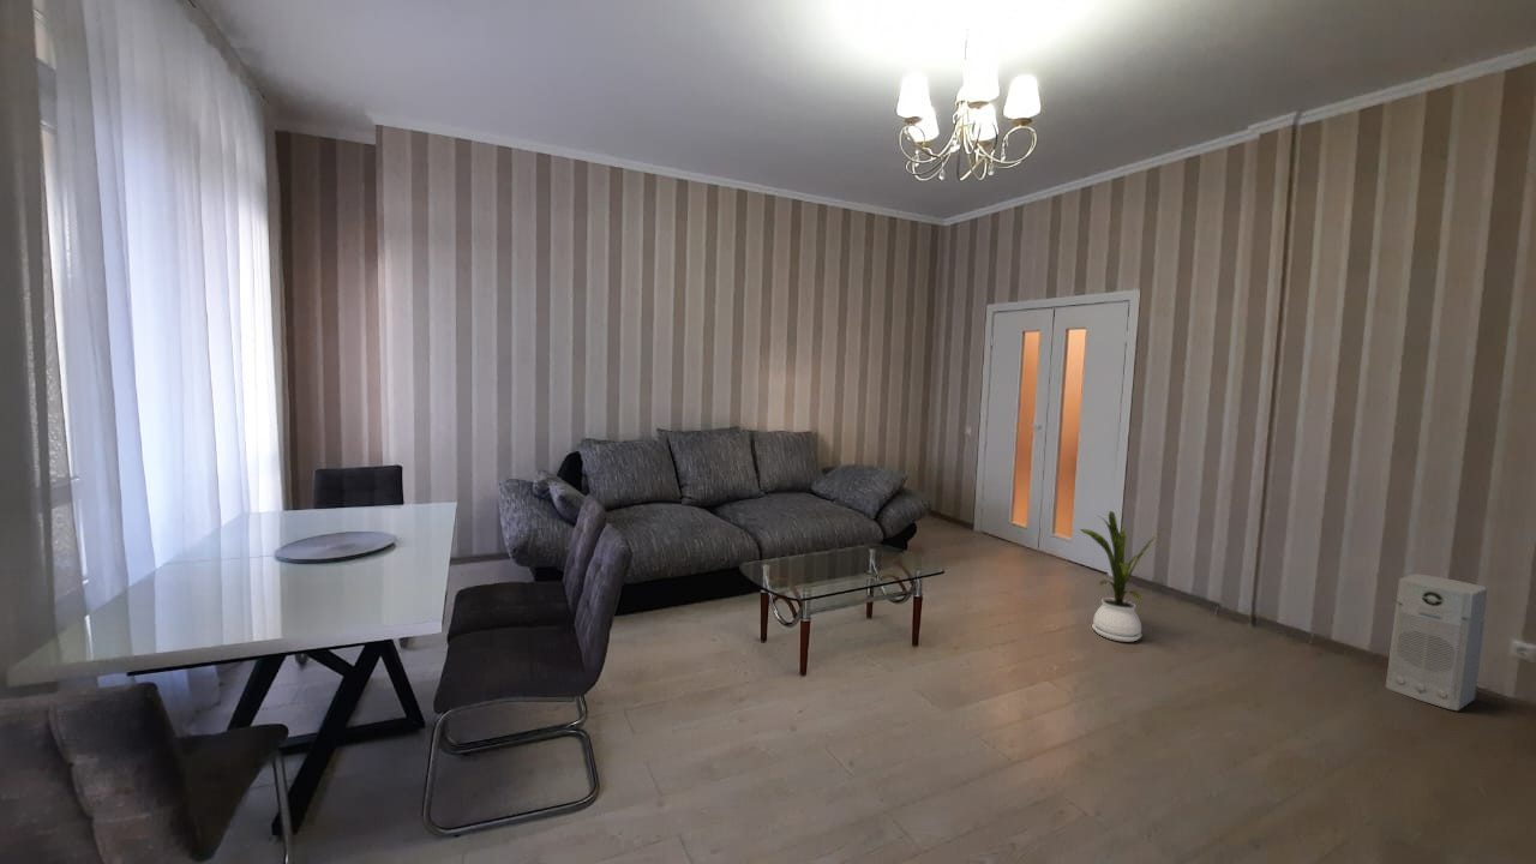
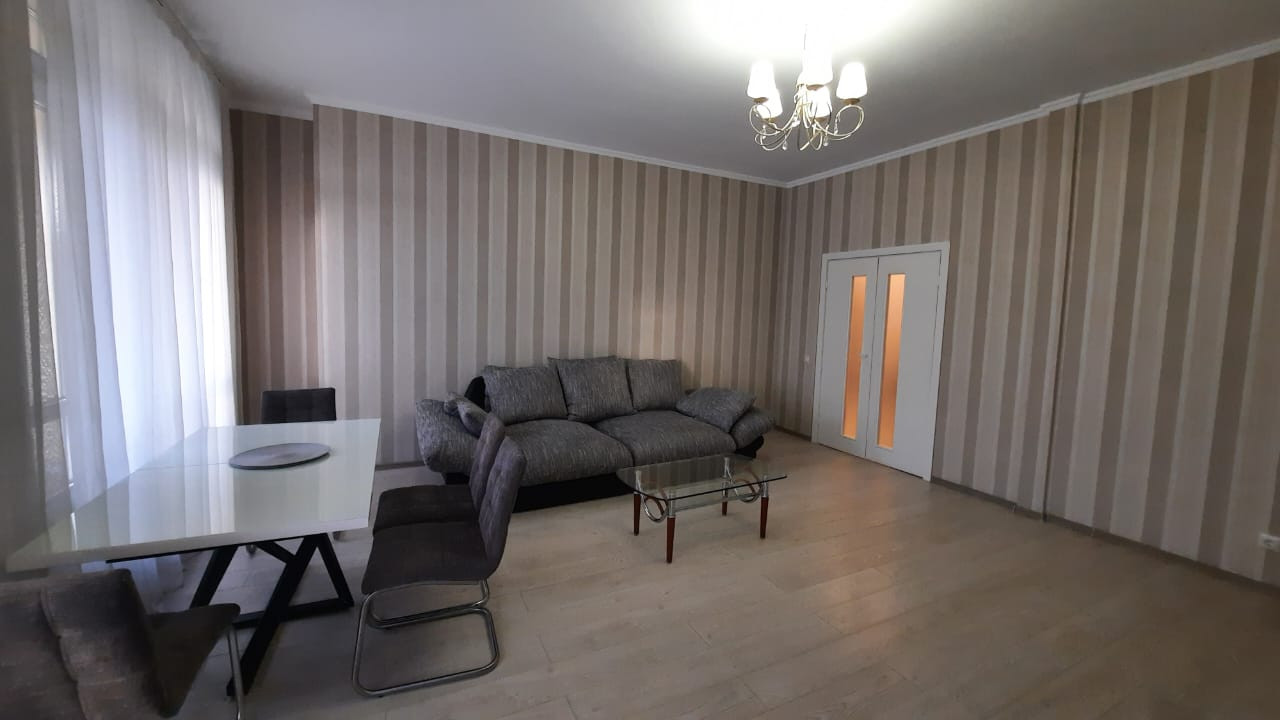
- air purifier (1436, 638)
- house plant (1117, 570)
